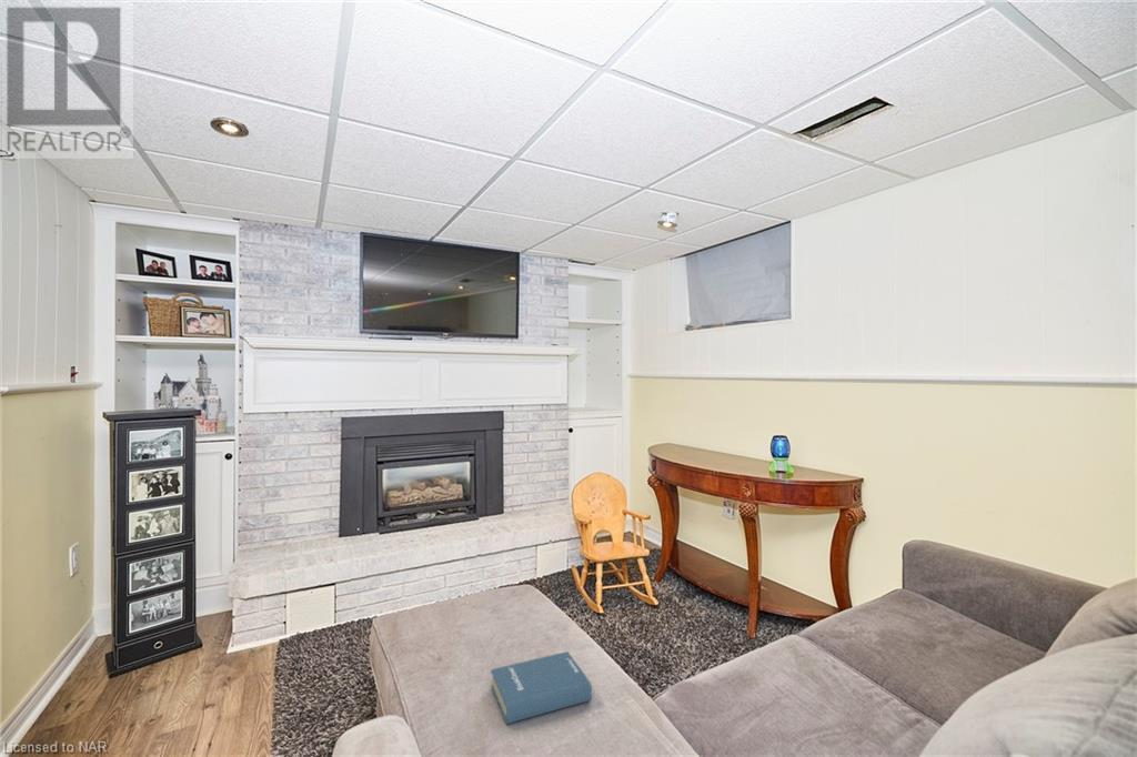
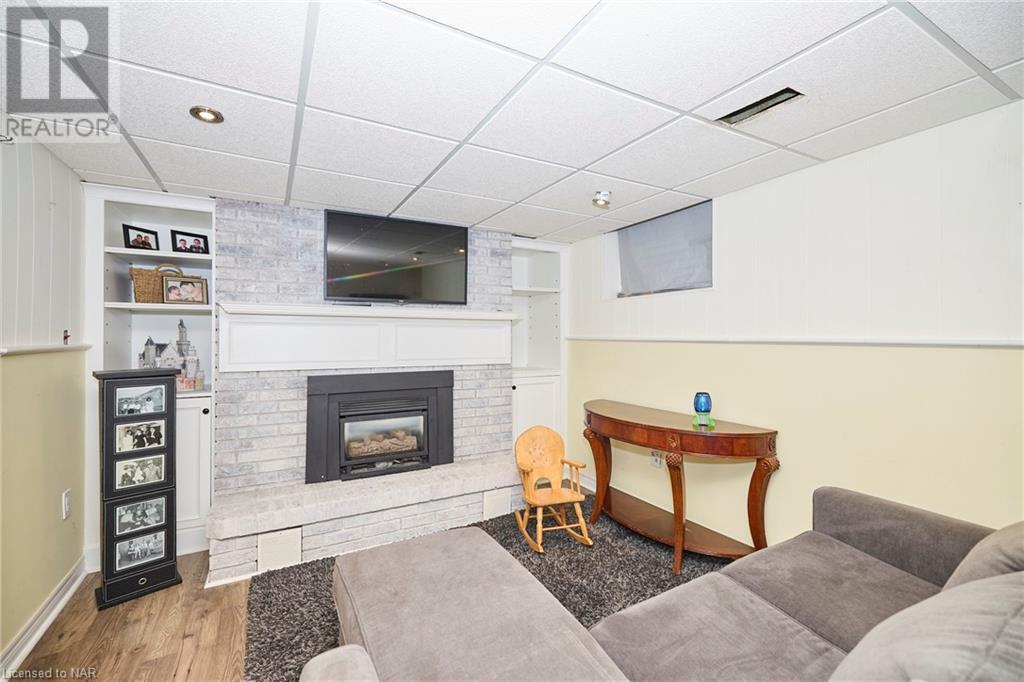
- hardback book (540, 685)
